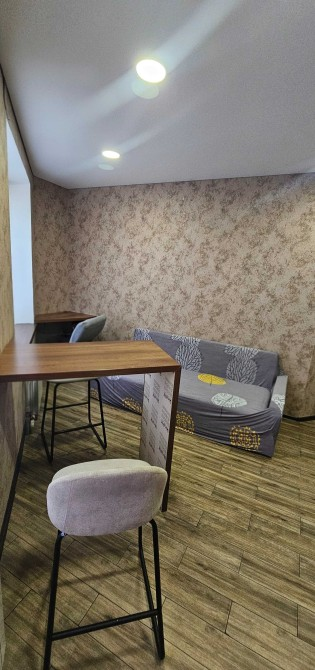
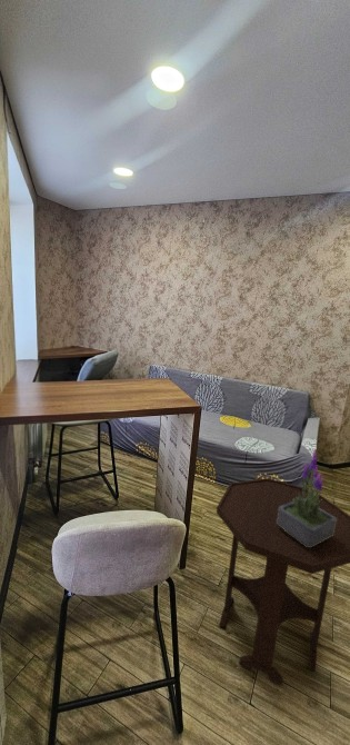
+ potted plant (310, 490)
+ side table (276, 573)
